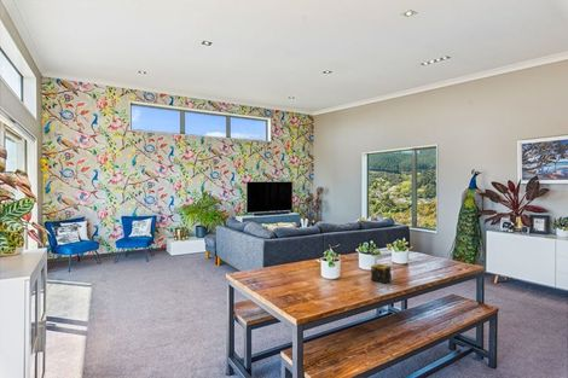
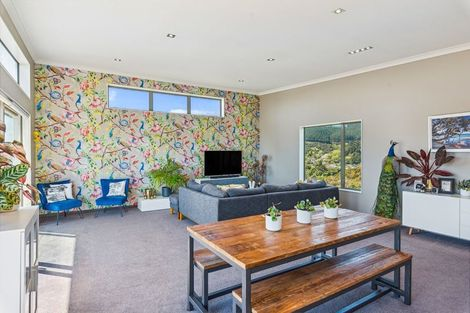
- candle (381, 273)
